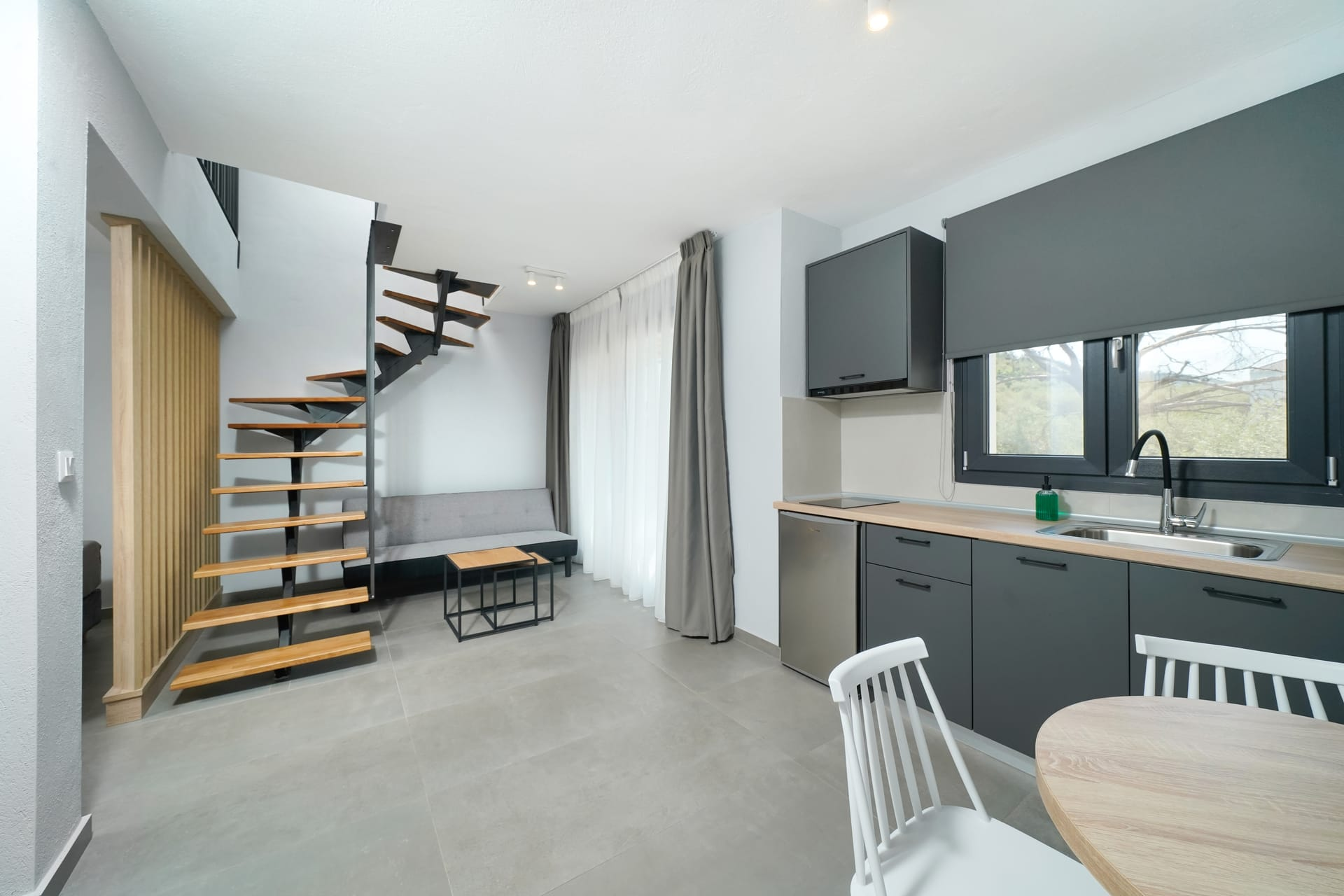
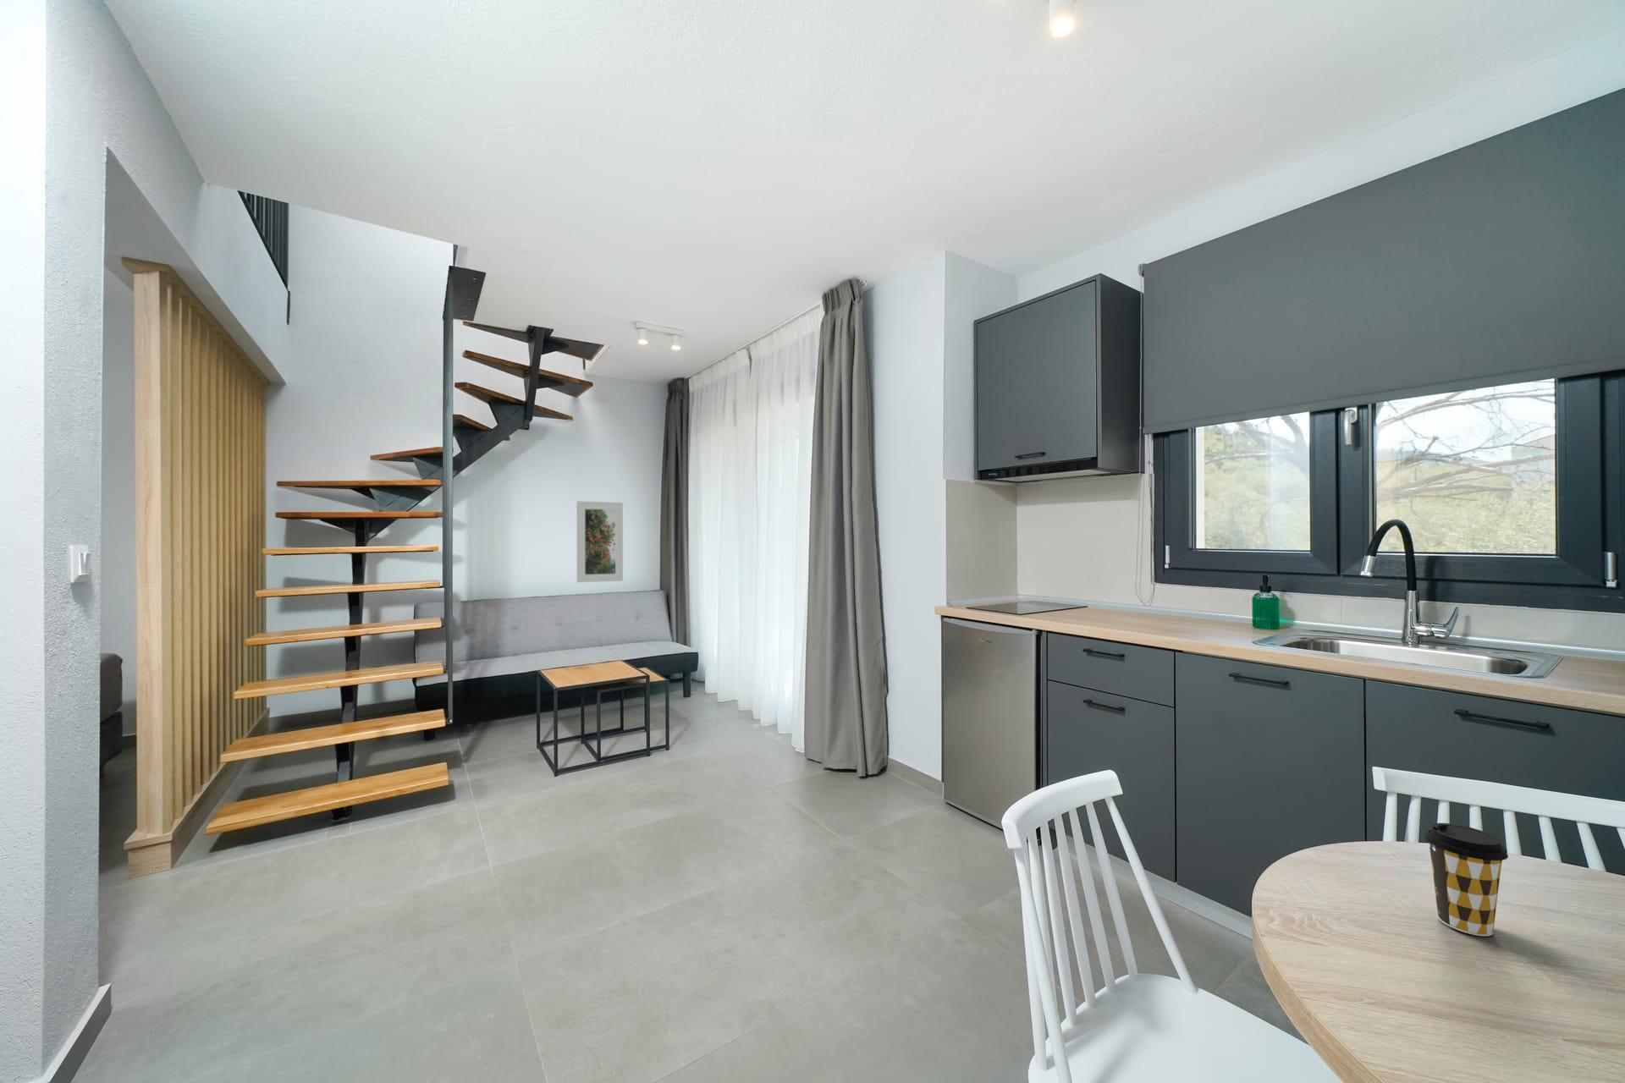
+ coffee cup (1465, 879)
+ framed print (600, 542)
